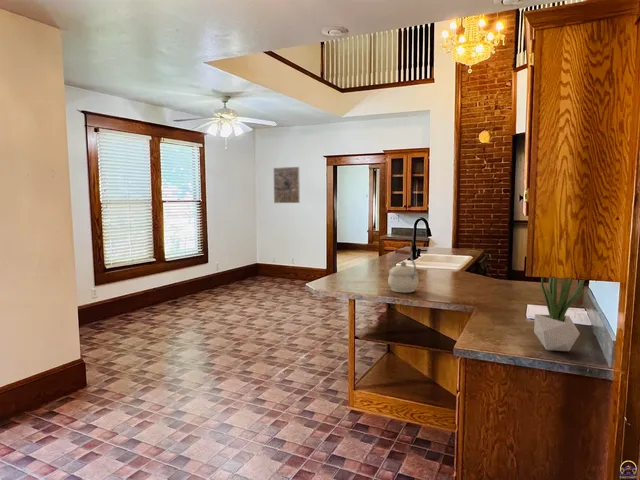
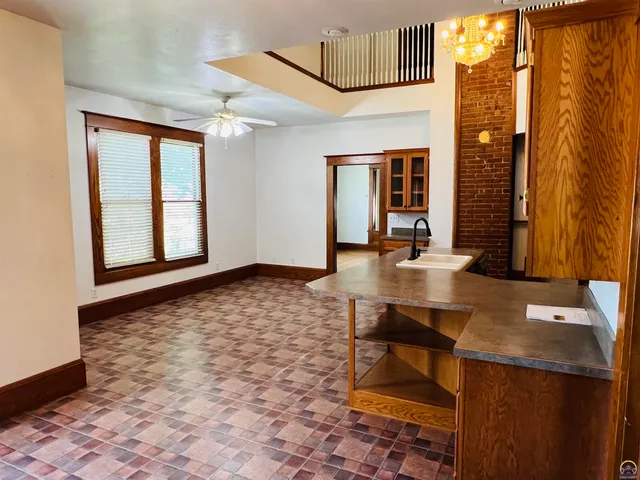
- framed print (286, 185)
- potted plant (561, 299)
- kettle (401, 269)
